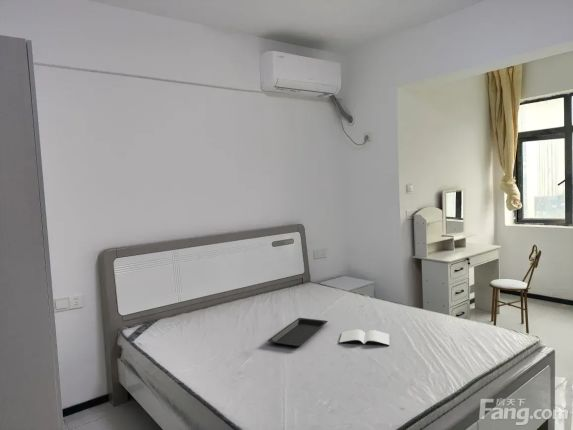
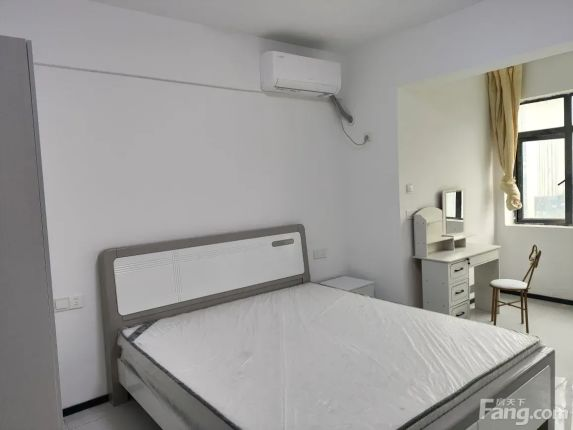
- book (364, 337)
- serving tray (299, 332)
